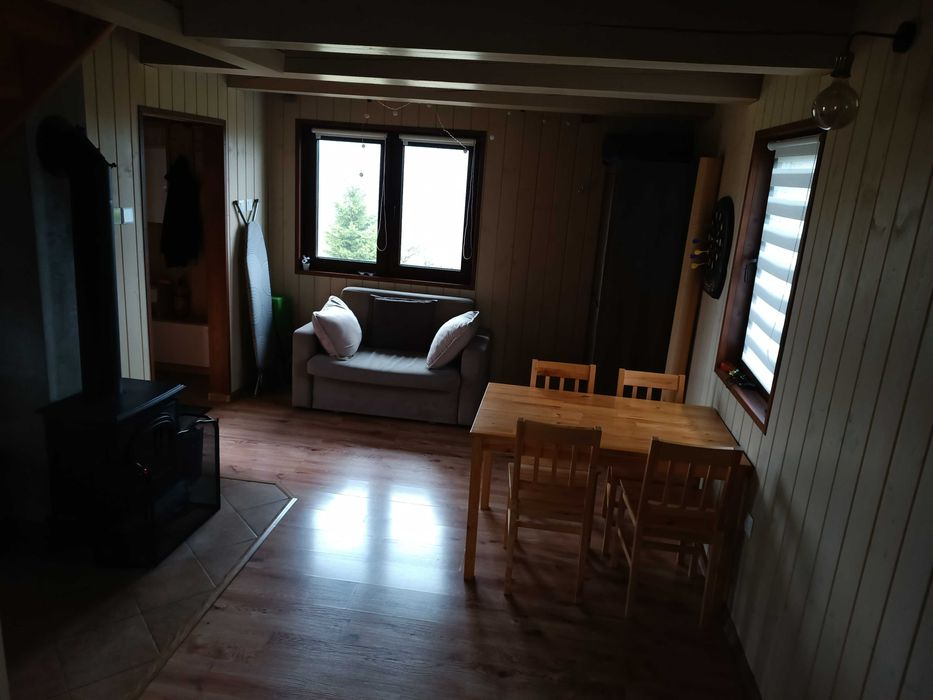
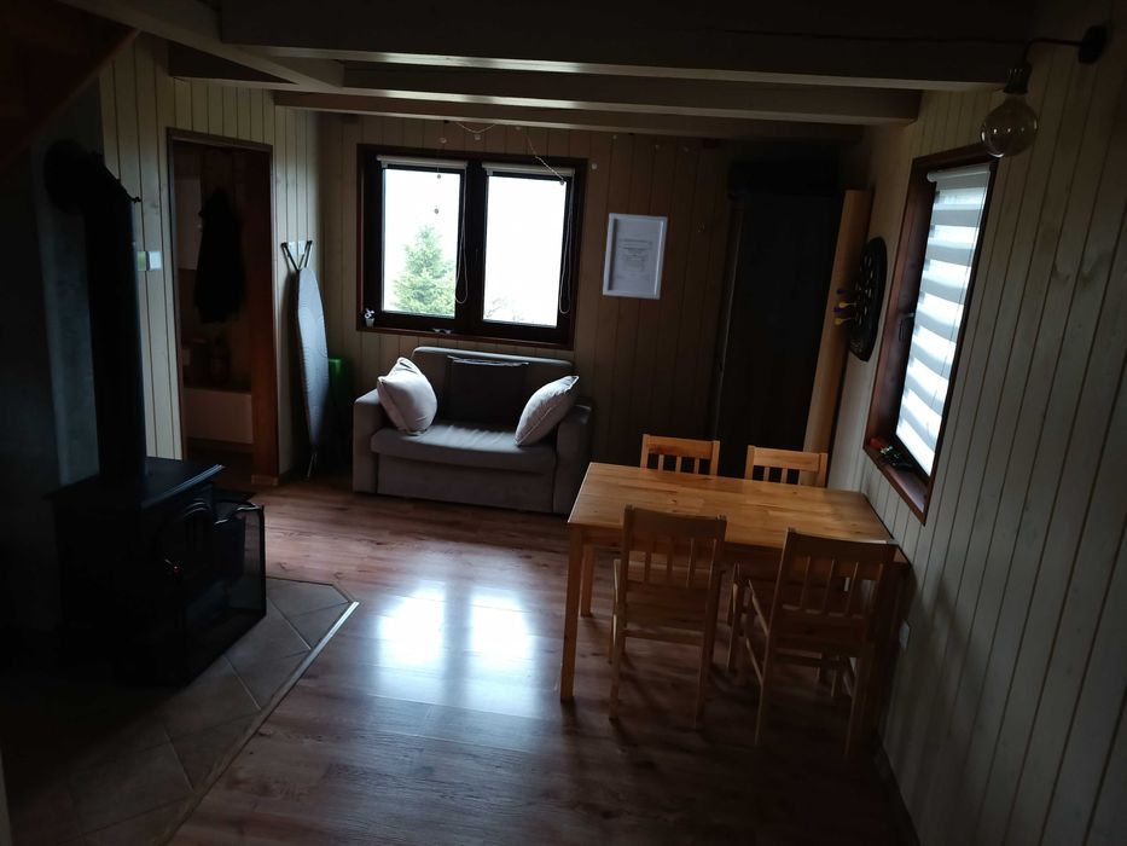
+ wall art (634, 256)
